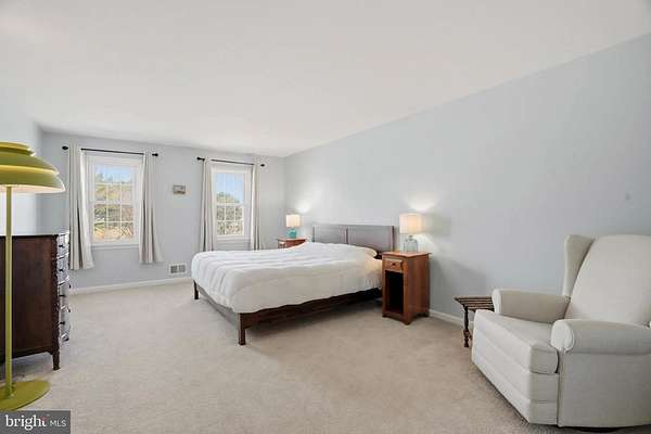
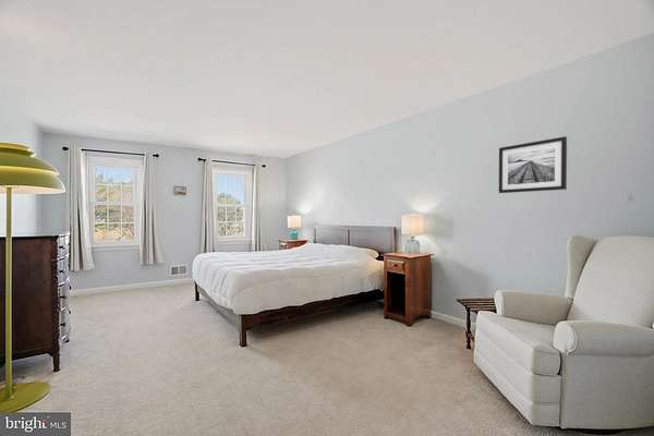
+ wall art (530, 167)
